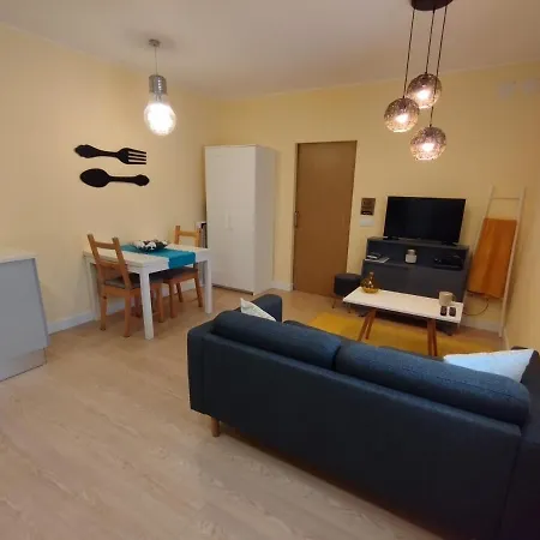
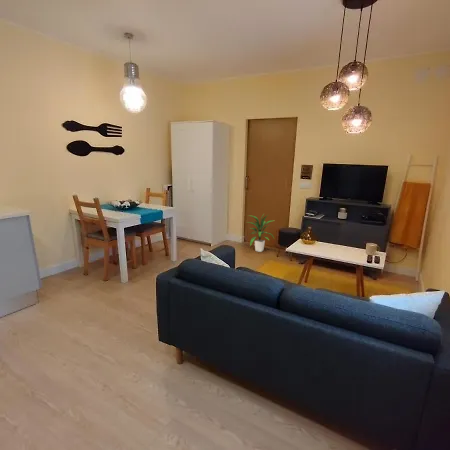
+ indoor plant (259, 231)
